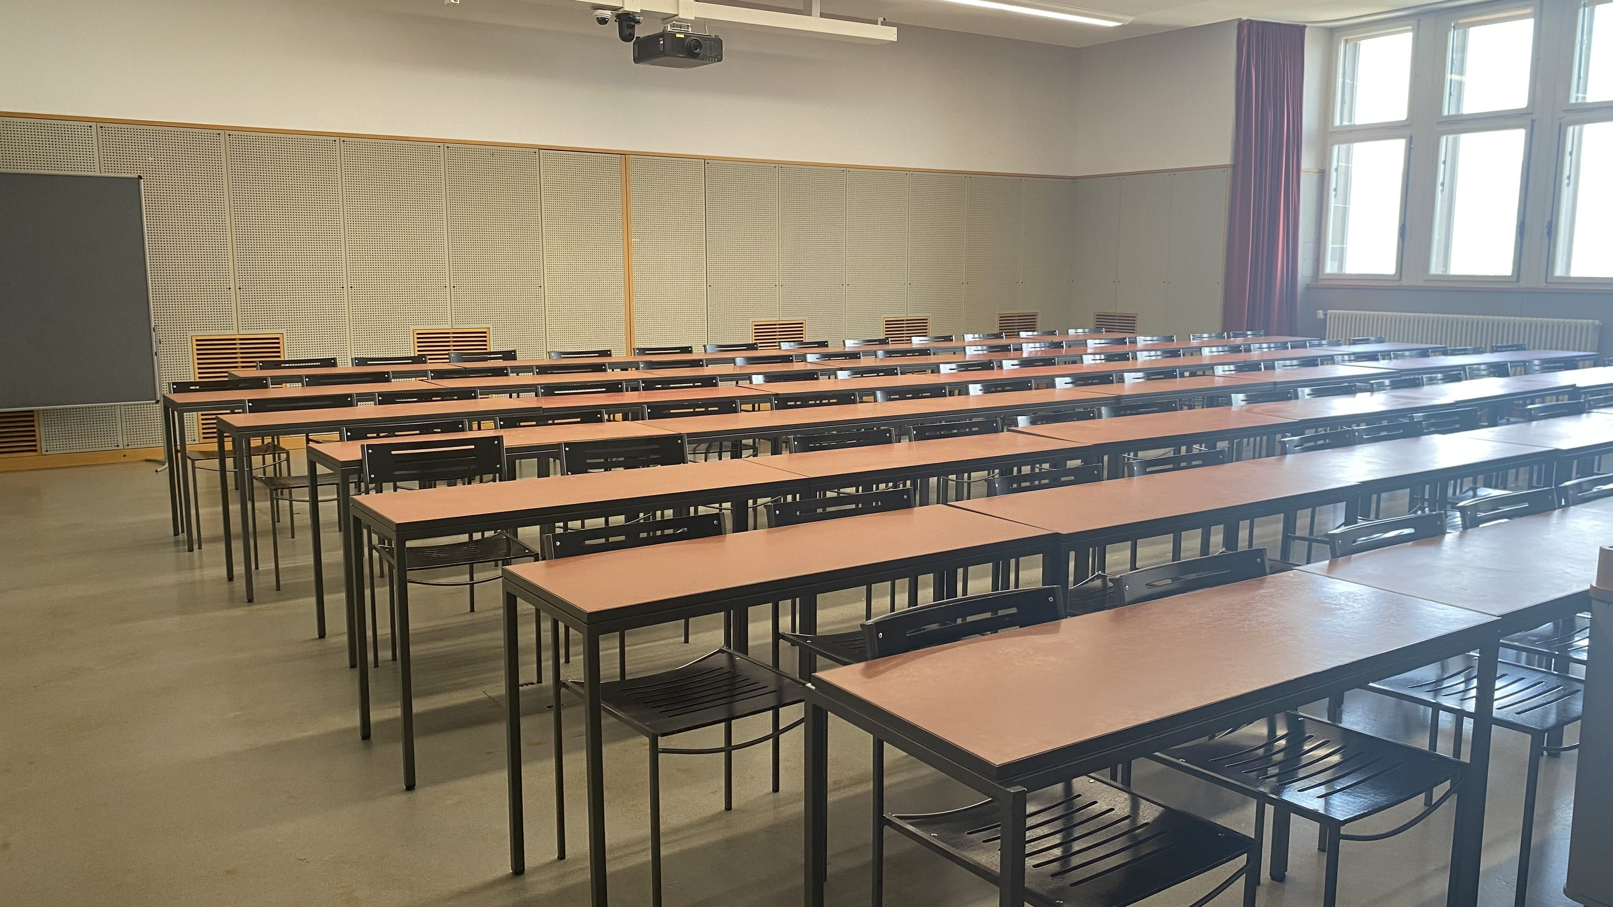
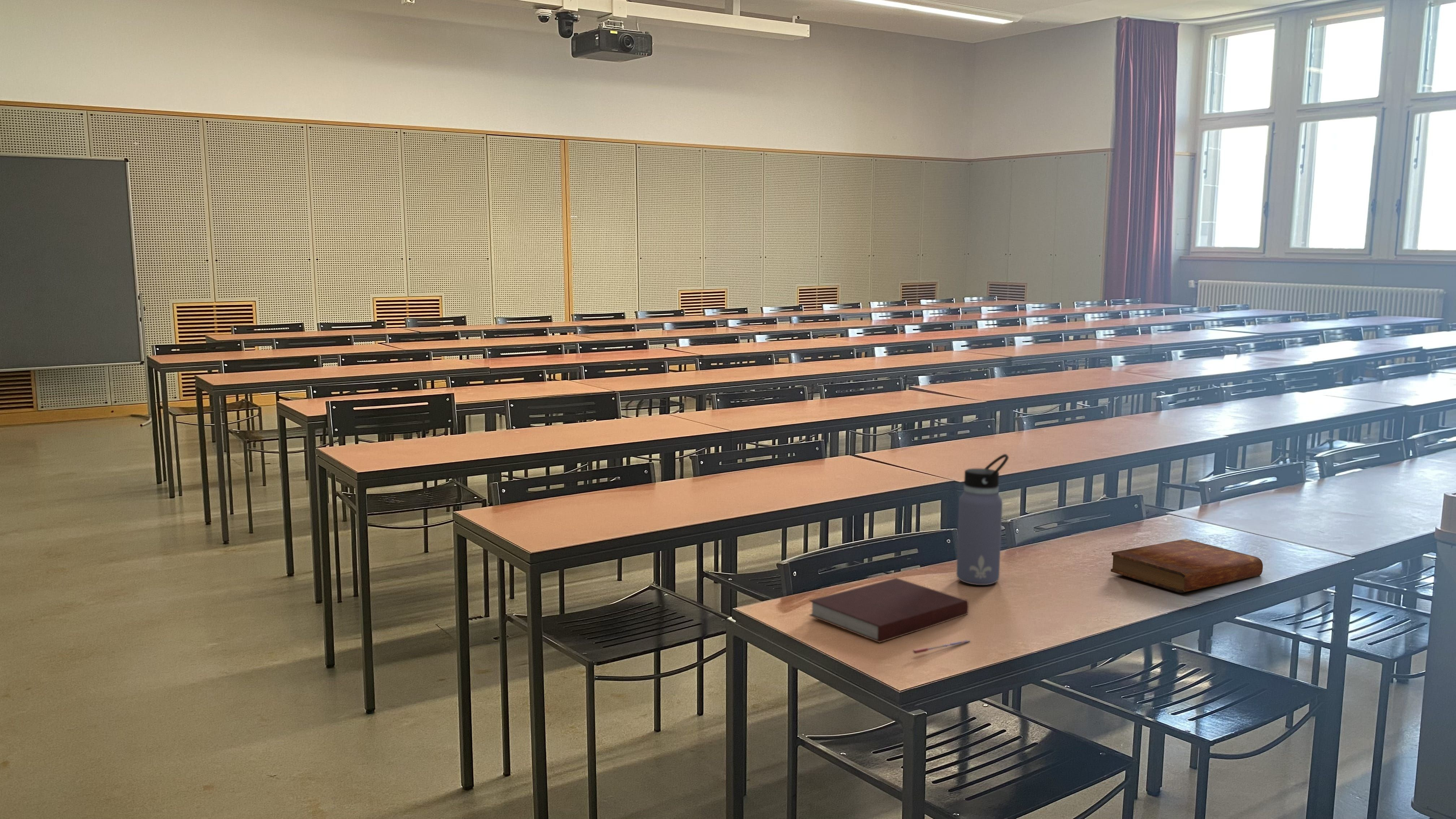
+ notebook (889, 608)
+ bible (1186, 565)
+ pen (942, 645)
+ water bottle (982, 517)
